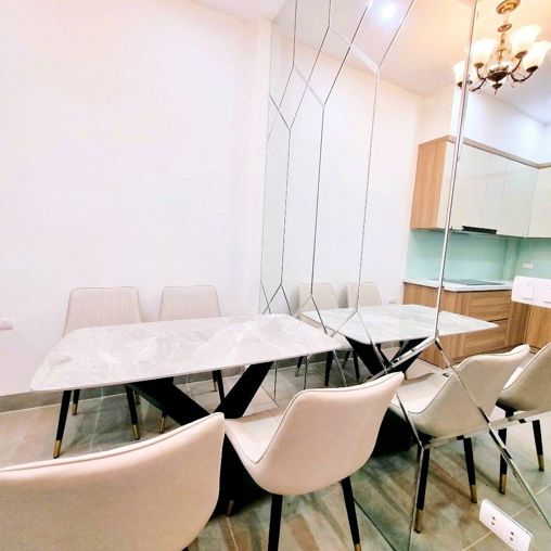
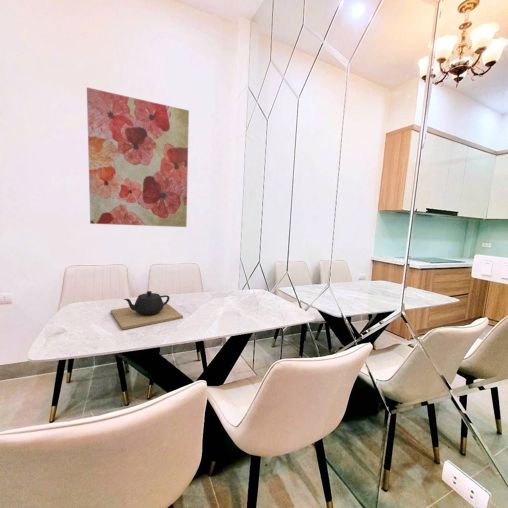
+ teapot (146, 303)
+ wall art (141, 164)
